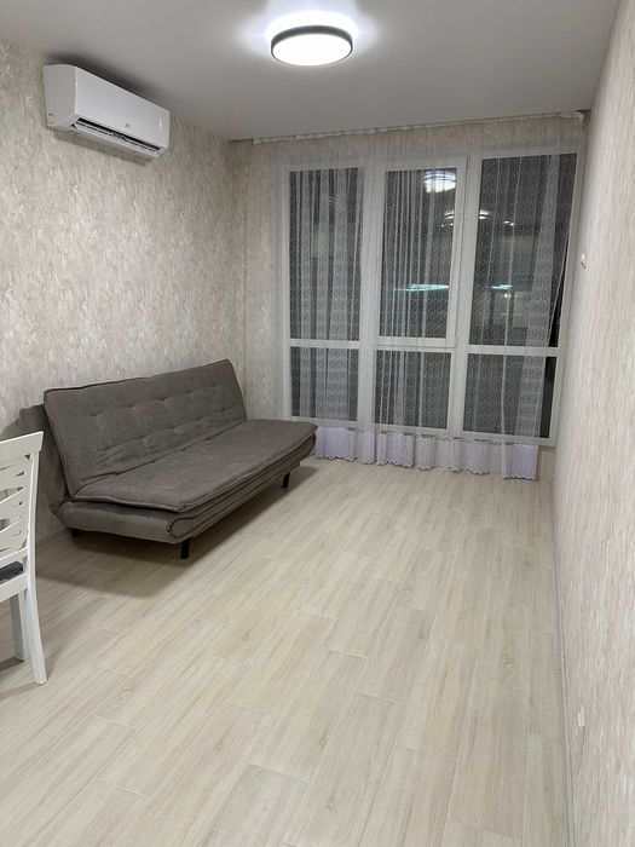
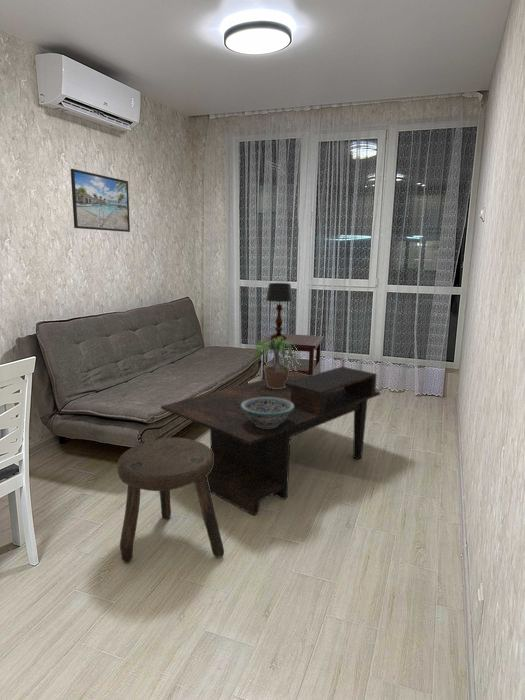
+ table lamp (279, 311)
+ side table (292, 368)
+ potted plant (277, 363)
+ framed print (102, 203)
+ coffee table (278, 424)
+ decorative bowl (267, 414)
+ stool (169, 501)
